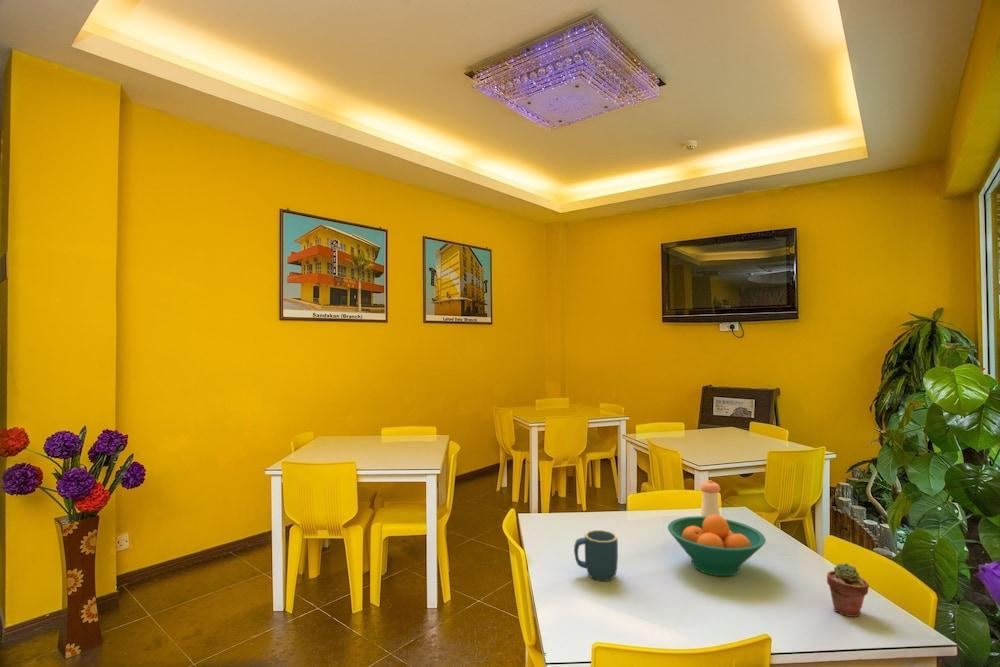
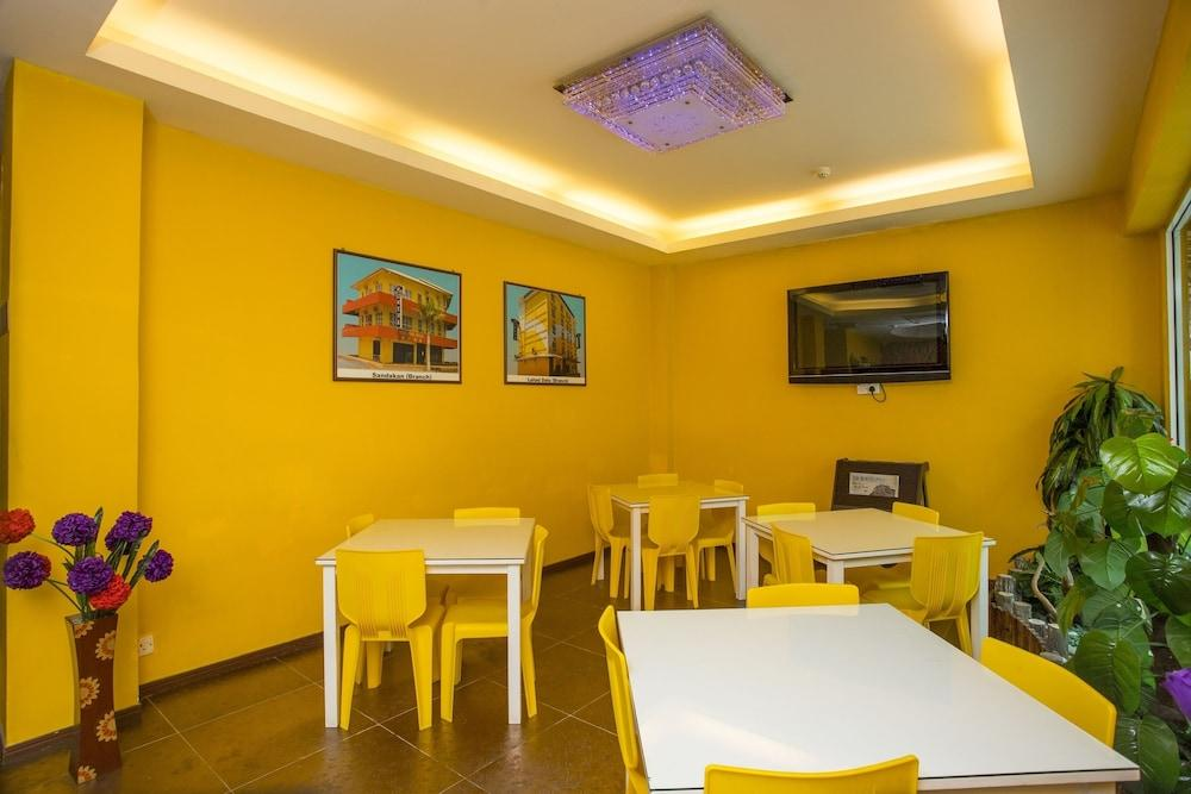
- pepper shaker (710, 506)
- potted succulent (847, 587)
- fruit bowl (715, 541)
- mug (597, 555)
